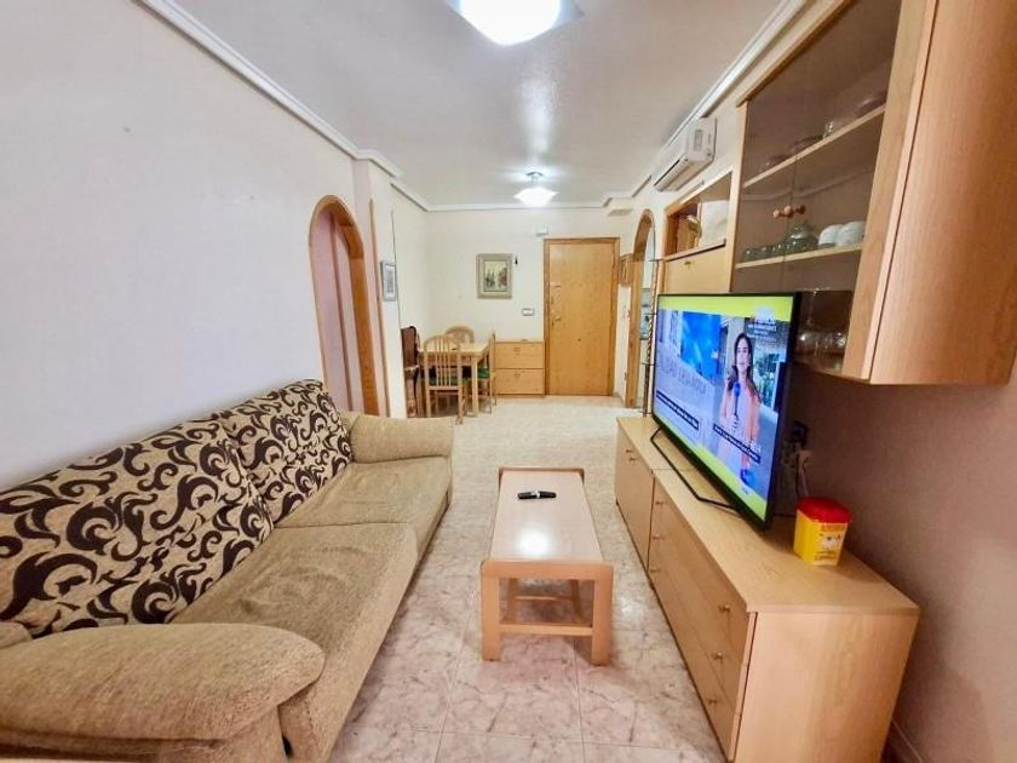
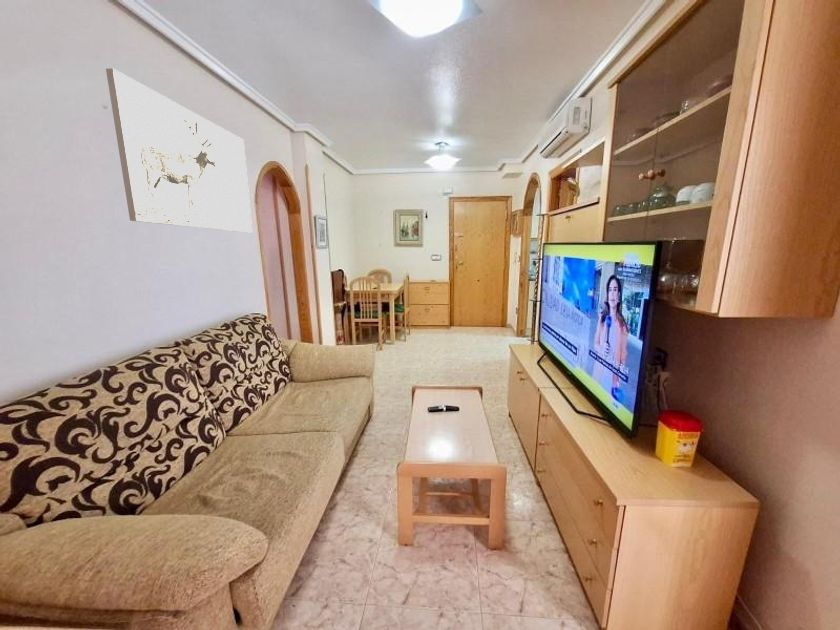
+ wall art (198, 171)
